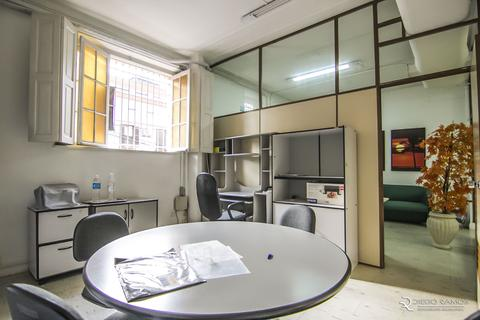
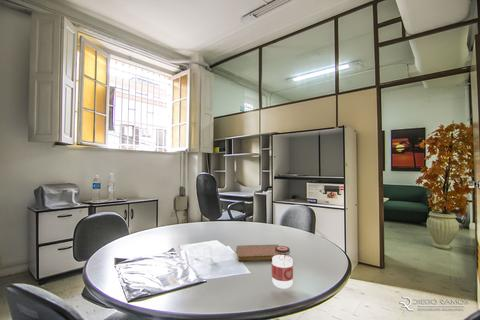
+ notebook (259, 252)
+ jar (282, 266)
